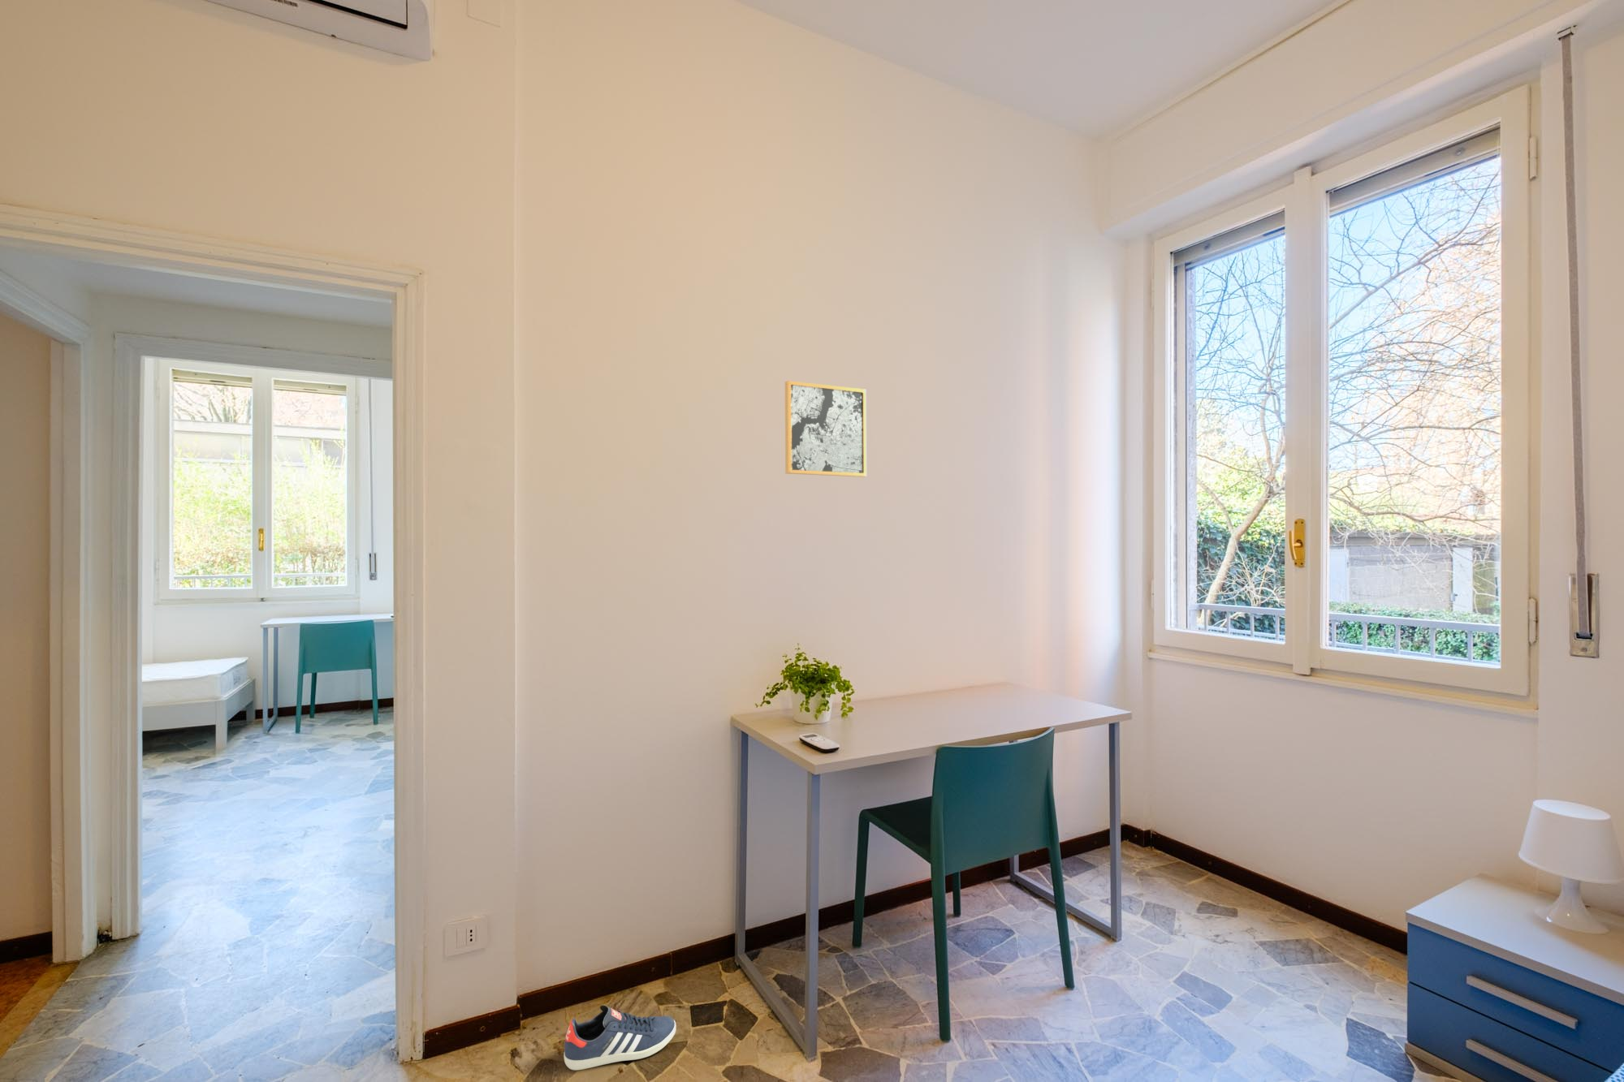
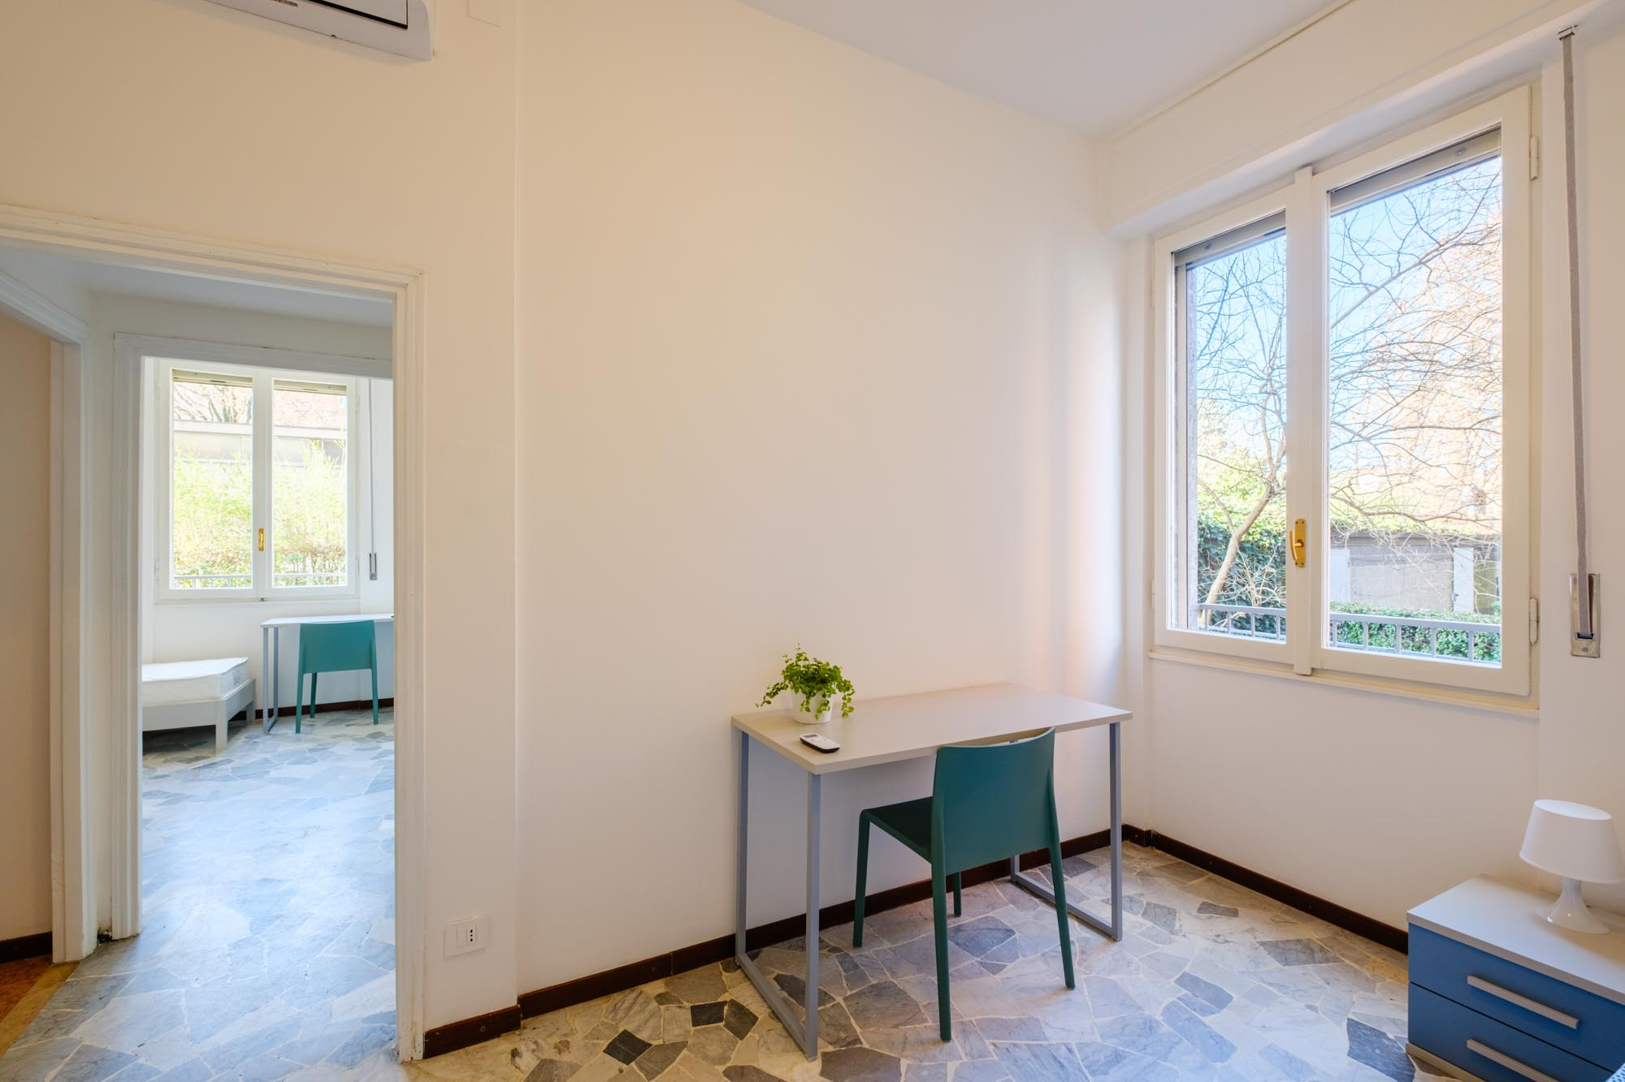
- wall art (827, 430)
- sneaker (621, 1028)
